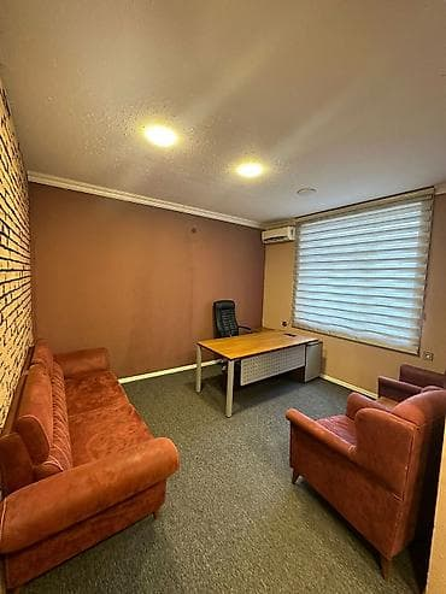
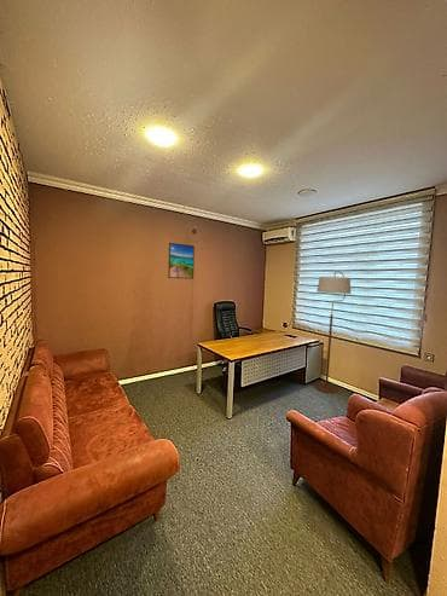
+ floor lamp (331, 330)
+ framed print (181, 261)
